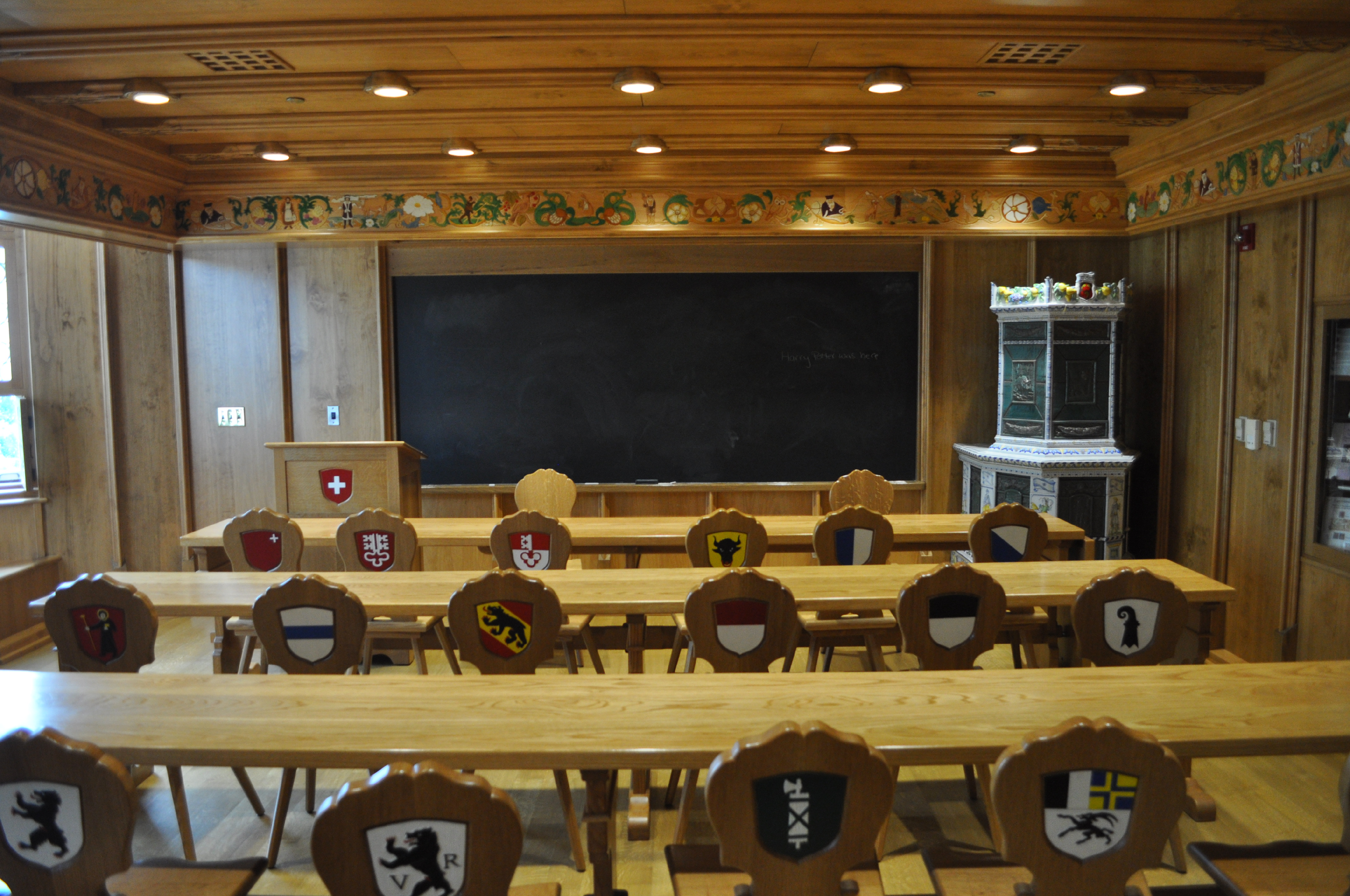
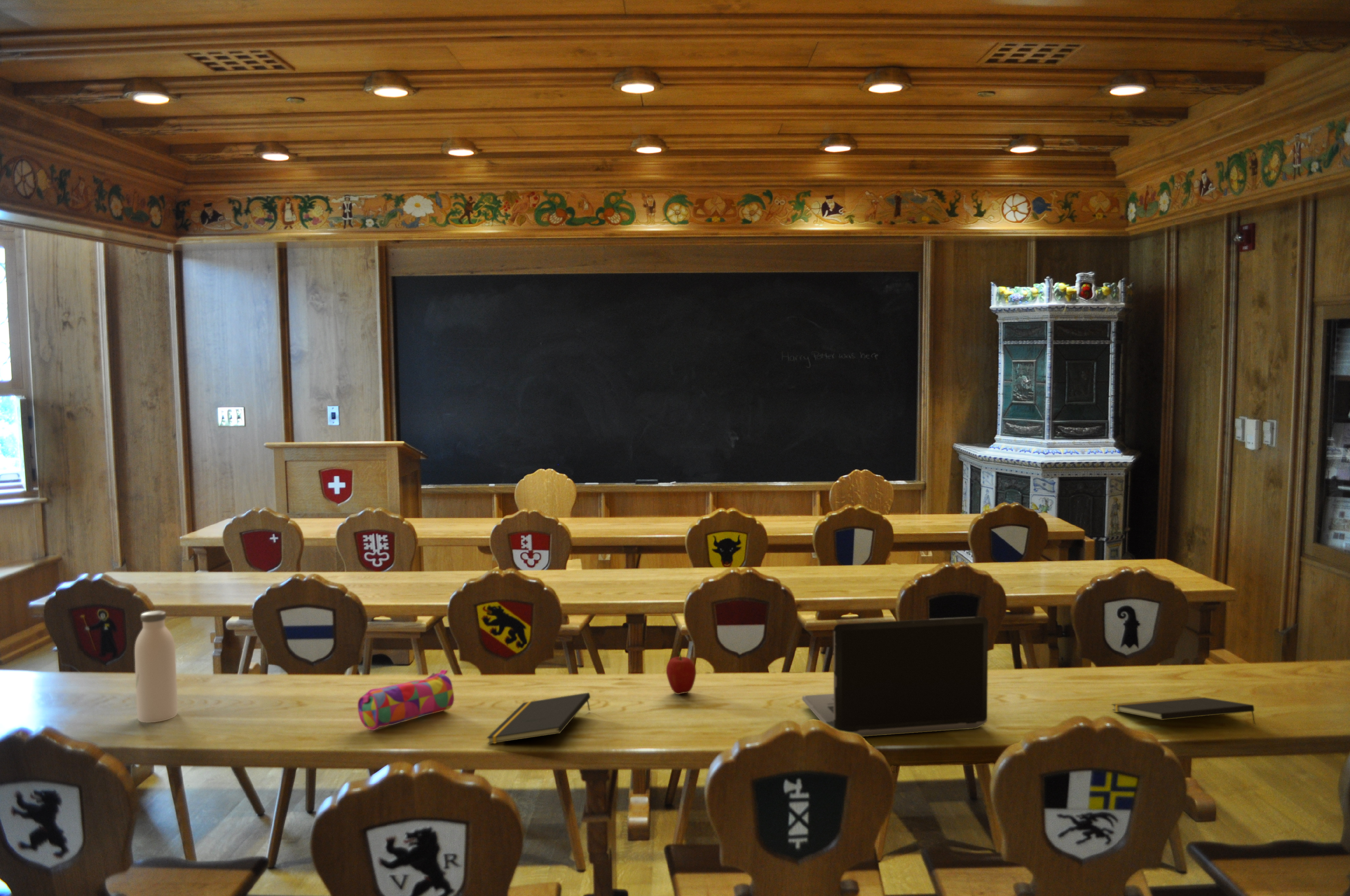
+ laptop computer (891, 662)
+ notepad (1181, 708)
+ notepad (541, 717)
+ pencil case (407, 700)
+ fruit (681, 673)
+ water bottle (156, 665)
